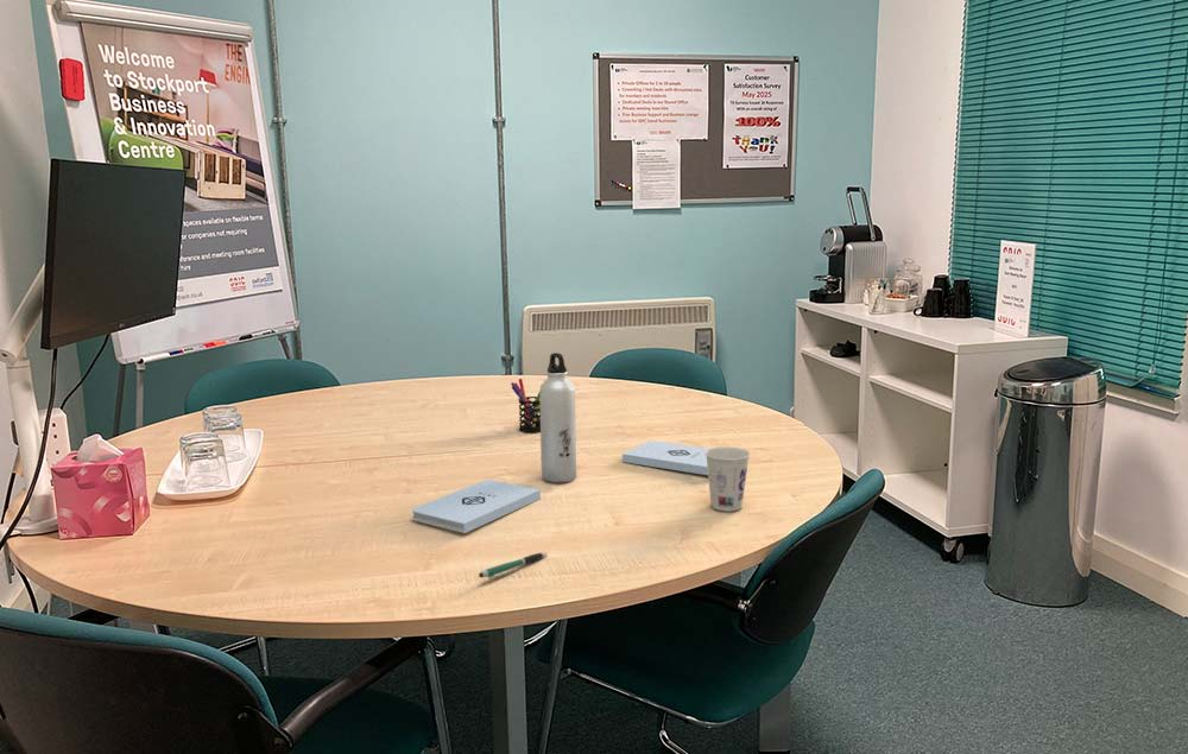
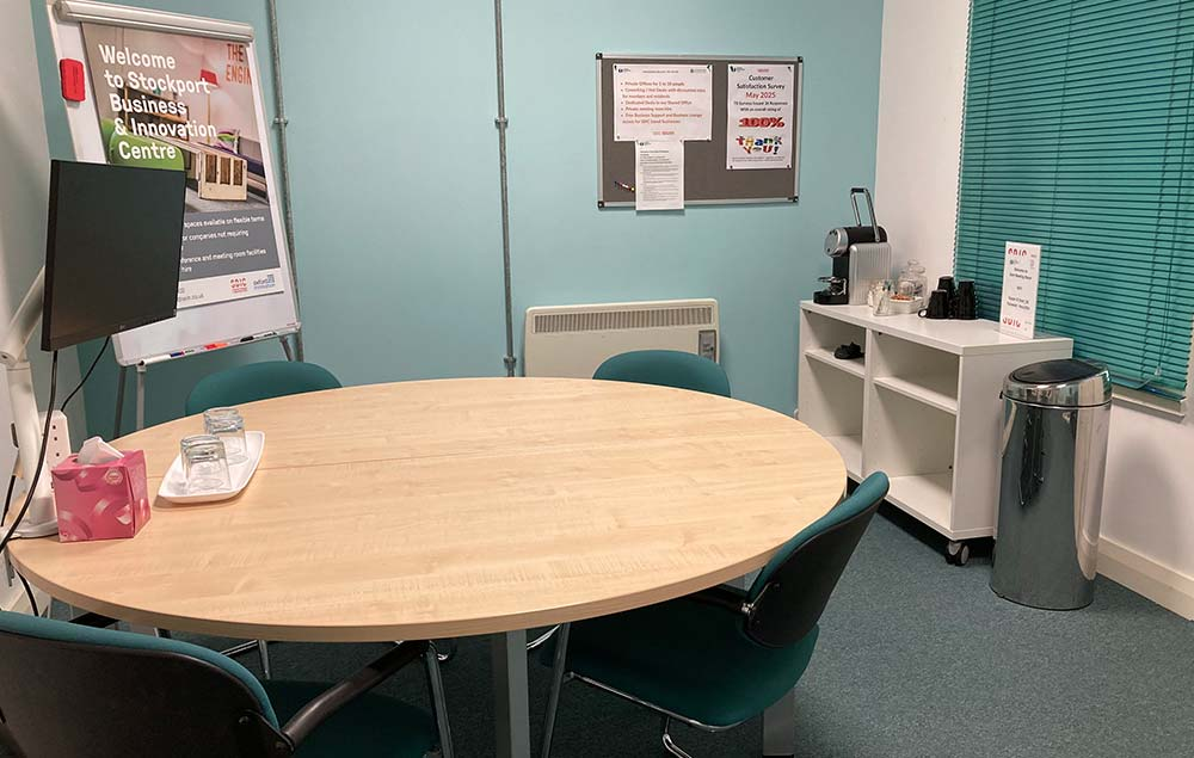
- pen holder (532, 404)
- notepad (681, 457)
- notepad (476, 503)
- pen (514, 563)
- water bottle (557, 416)
- cup (726, 479)
